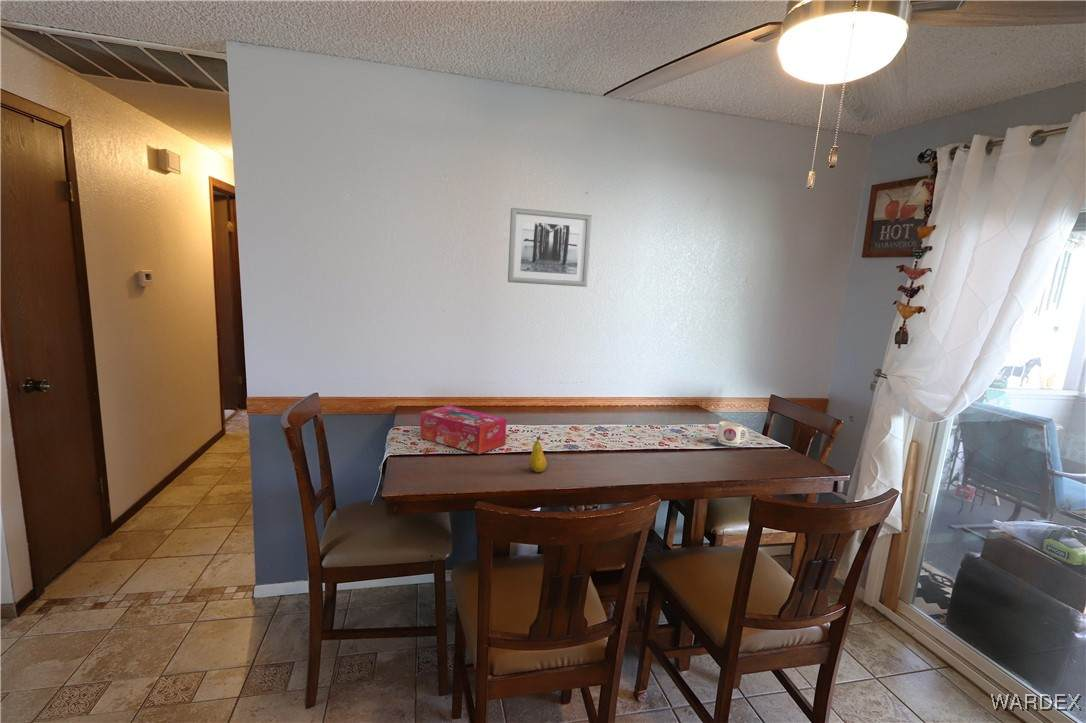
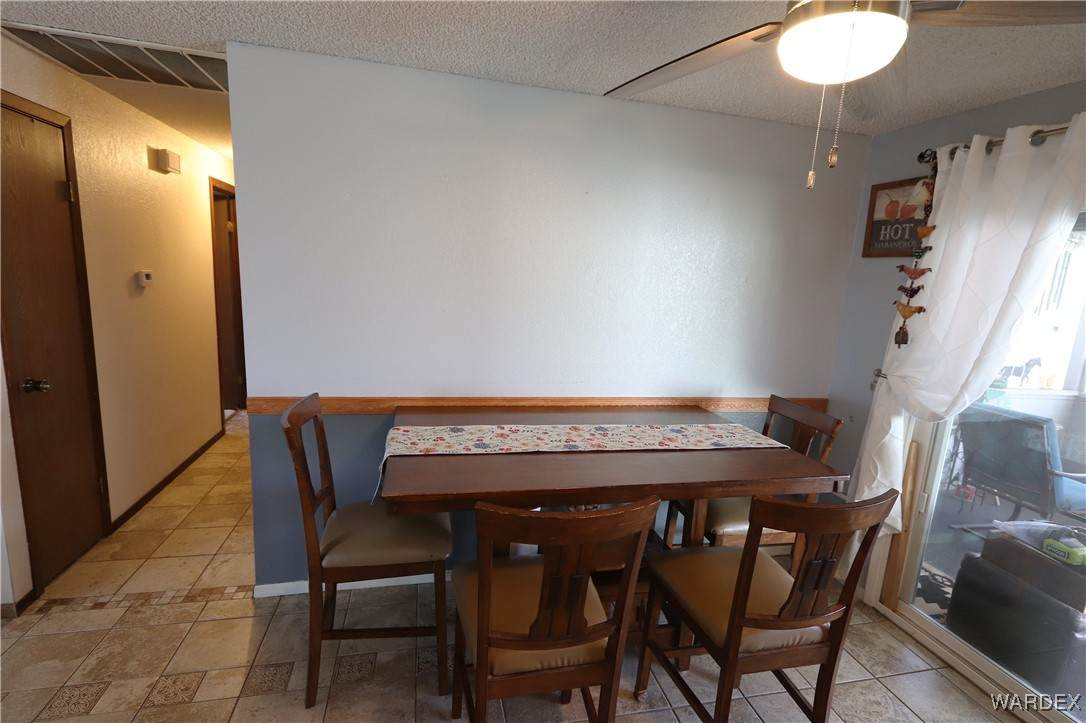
- tissue box (462, 428)
- wall art (550, 248)
- fruit (538, 453)
- mug (733, 433)
